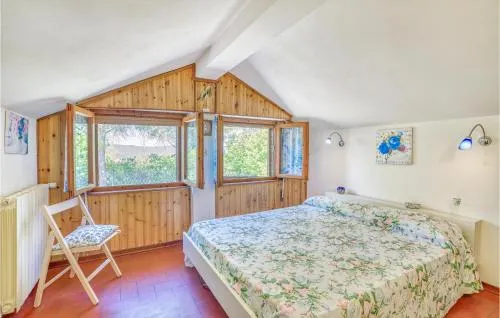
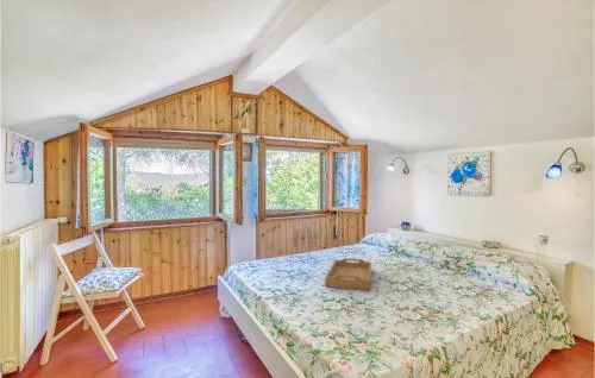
+ serving tray (350, 271)
